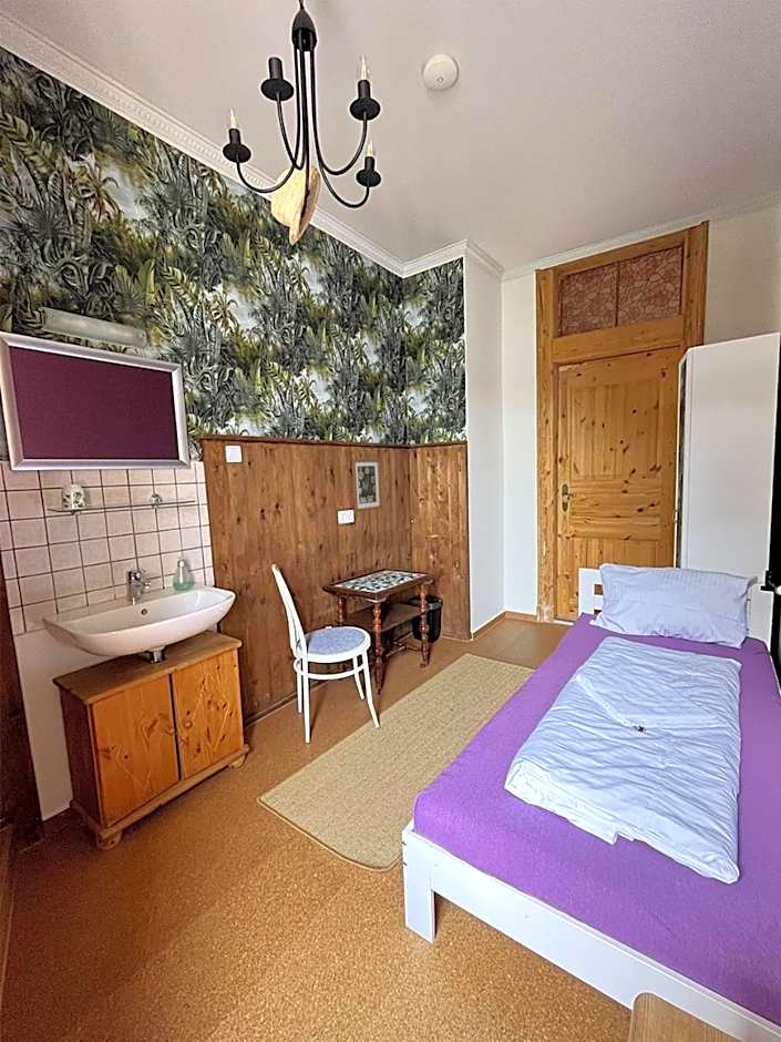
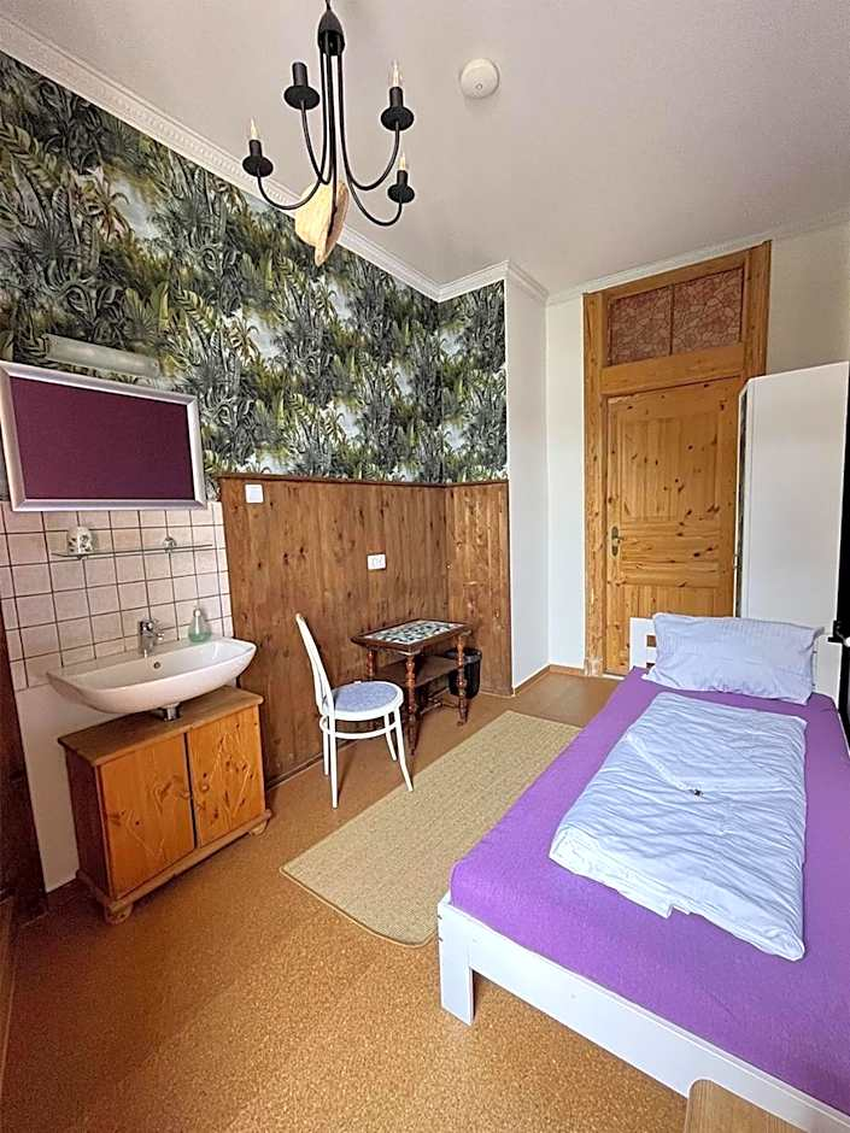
- wall art (367, 484)
